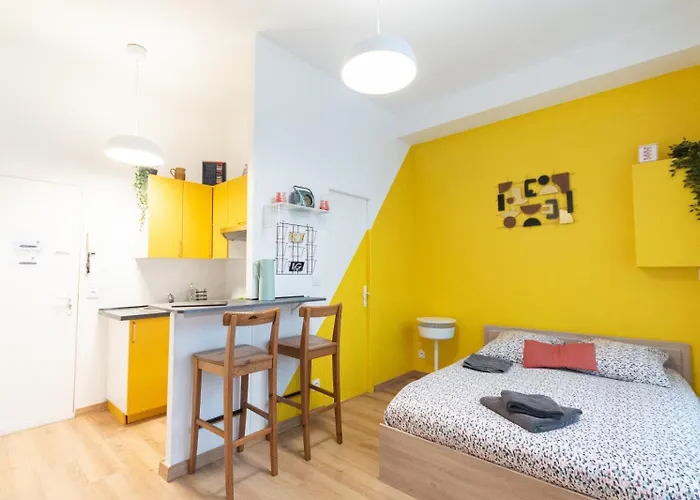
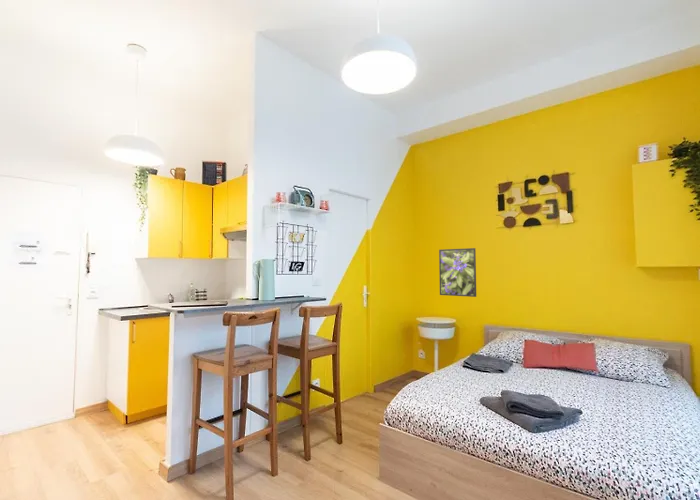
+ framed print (457, 272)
